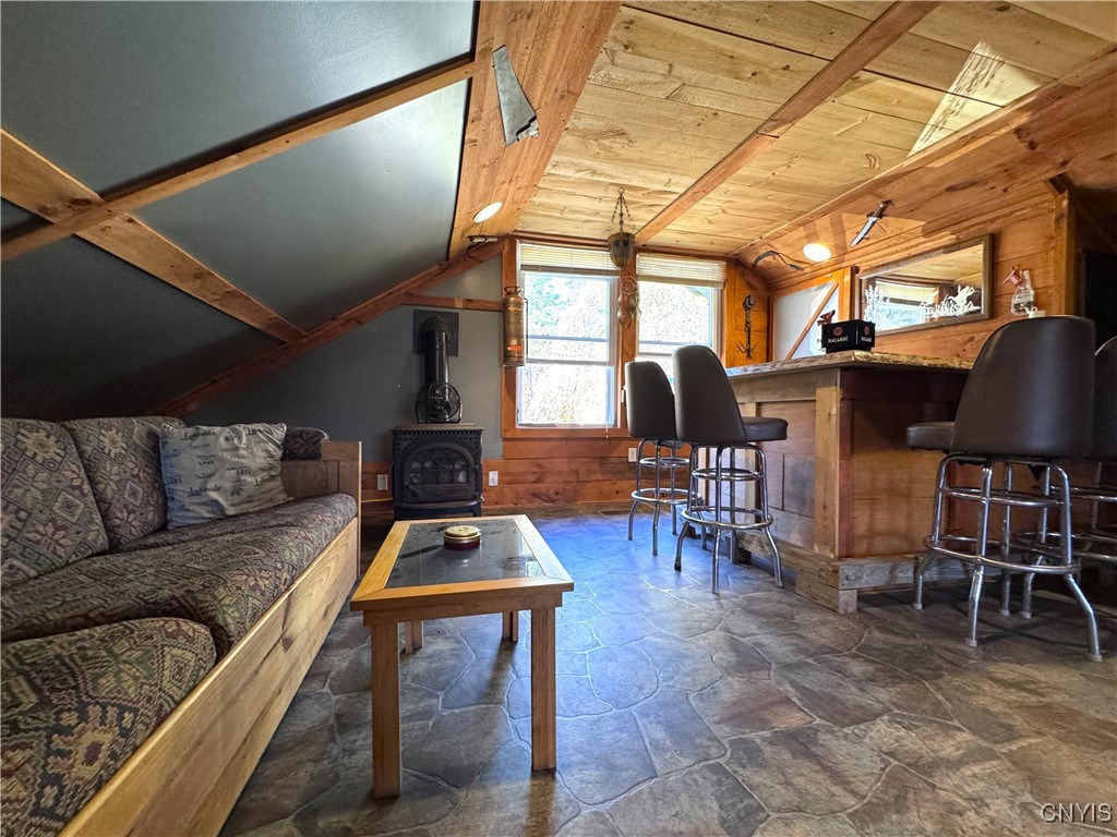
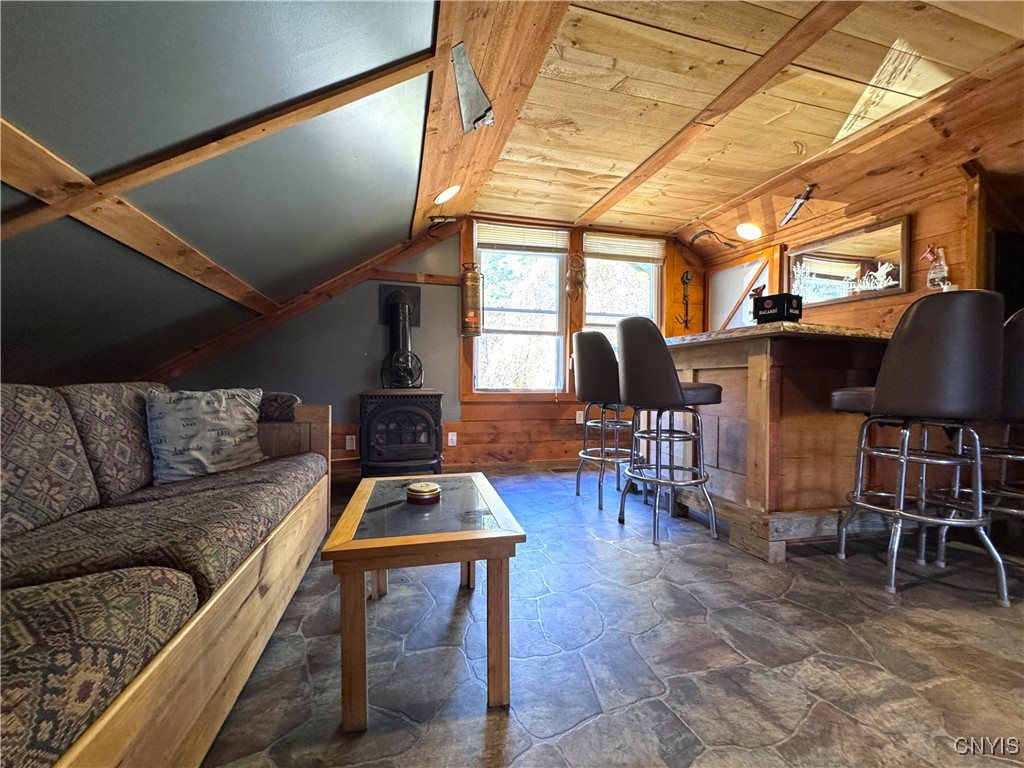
- hanging lantern (621, 230)
